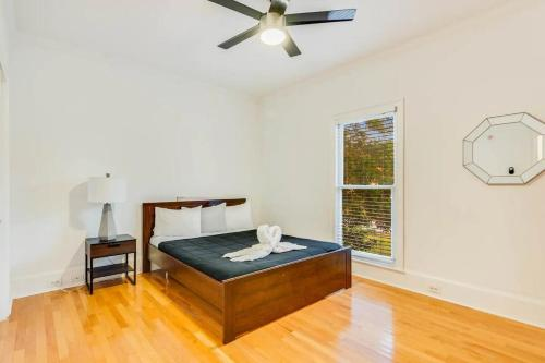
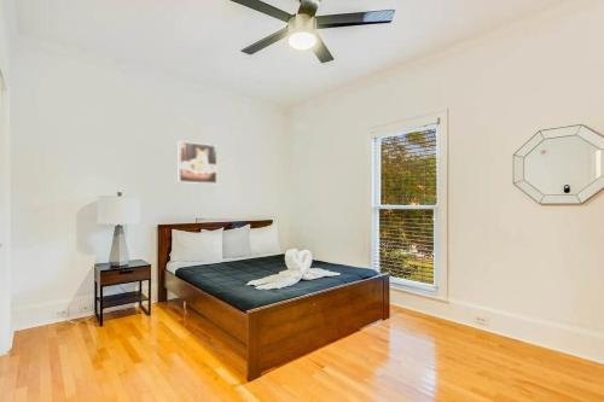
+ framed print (198, 163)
